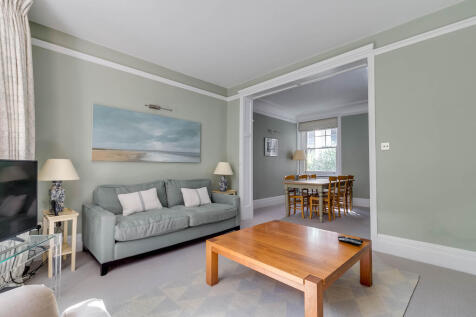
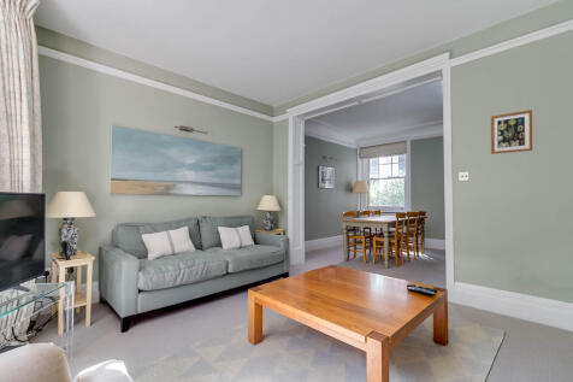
+ wall art (510, 133)
